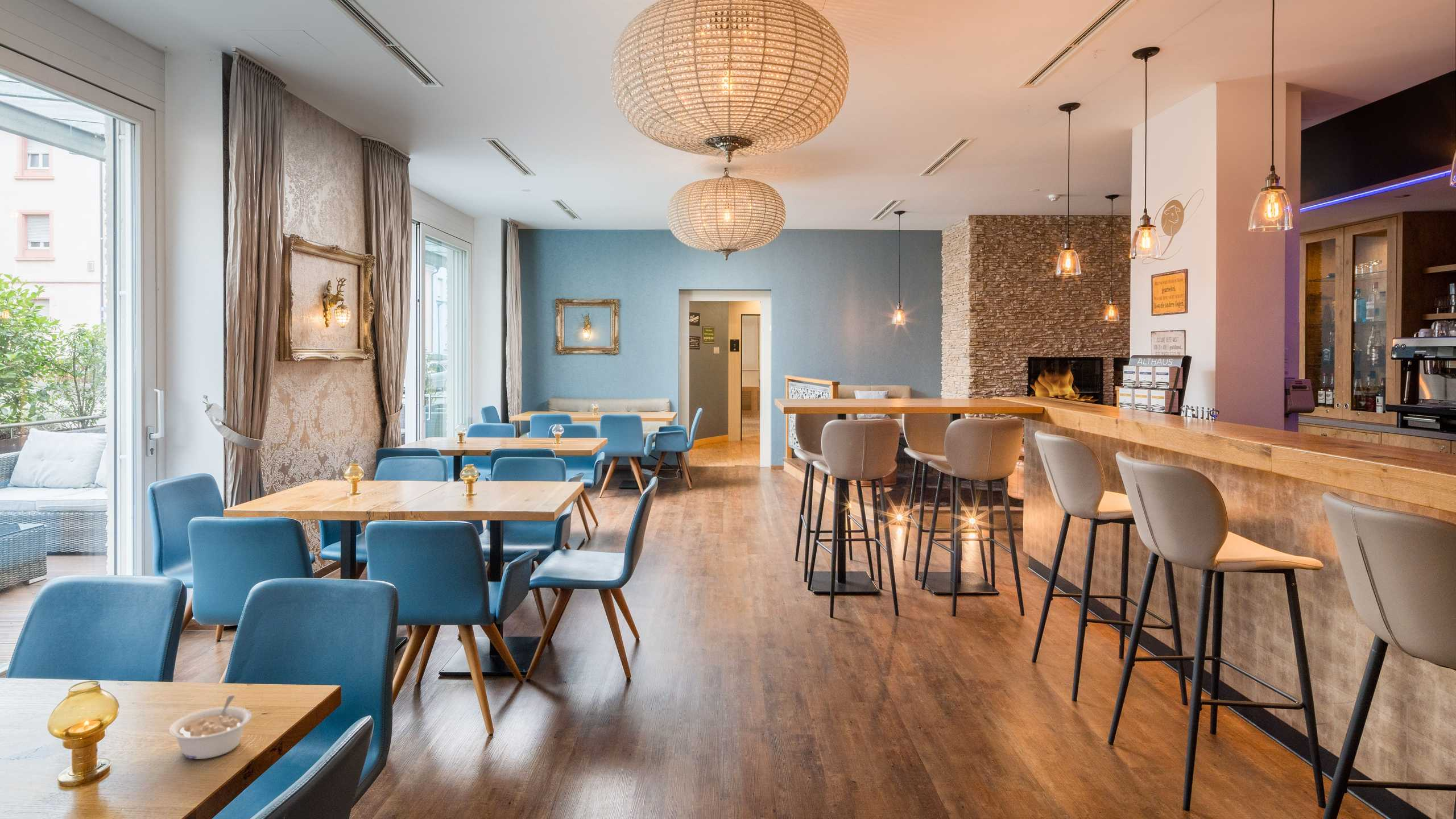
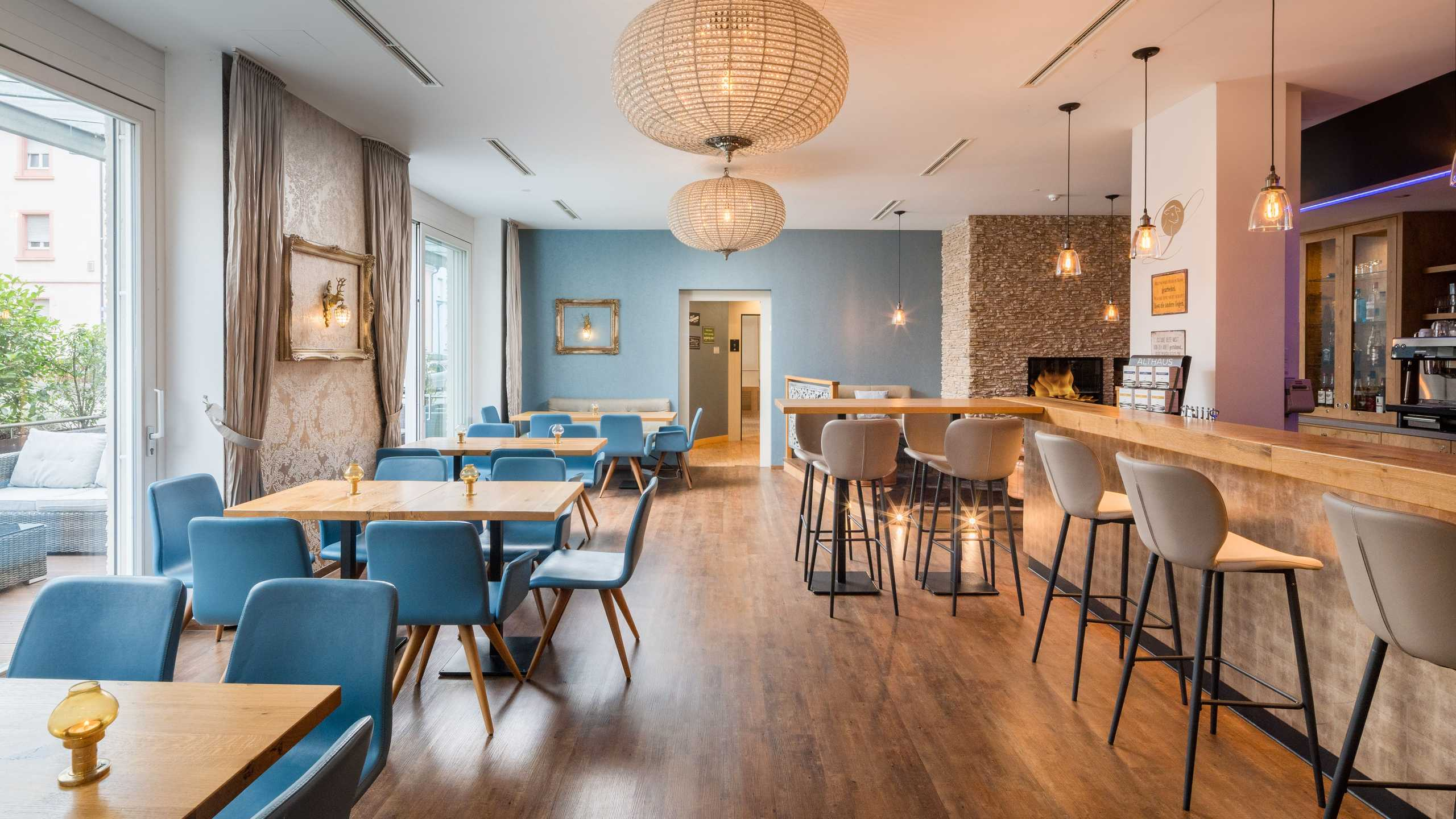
- legume (210, 731)
